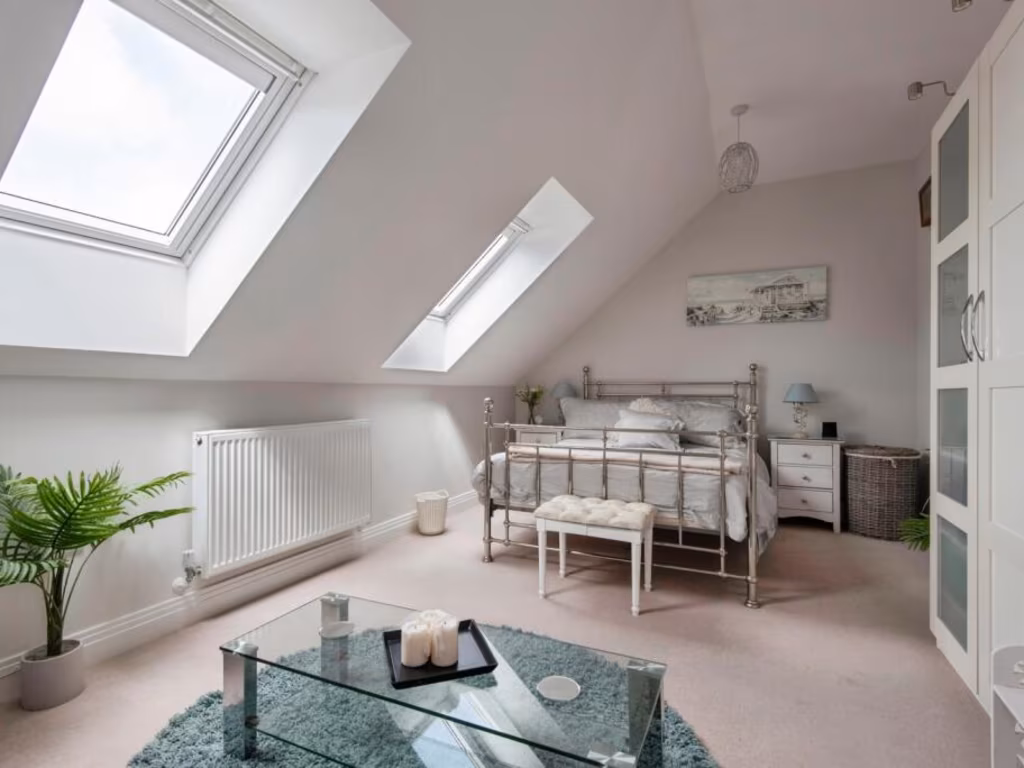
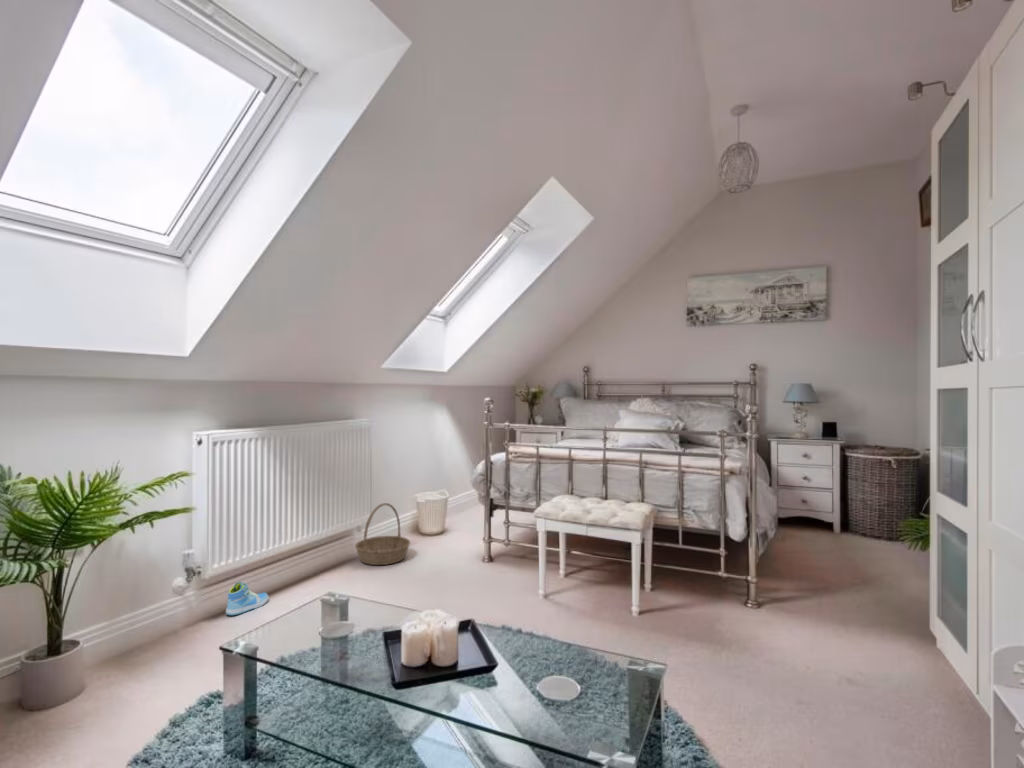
+ sneaker (248, 593)
+ basket (382, 536)
